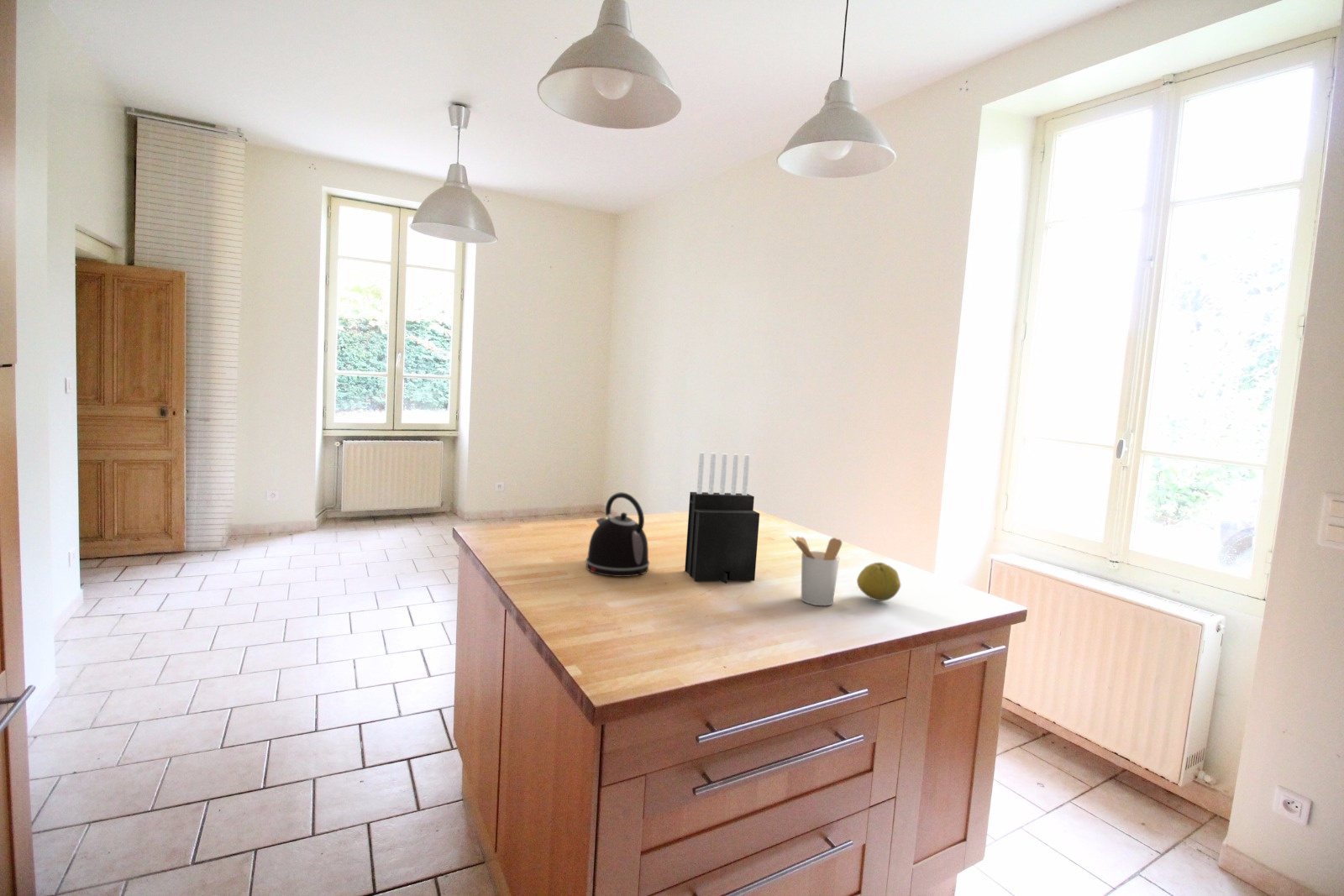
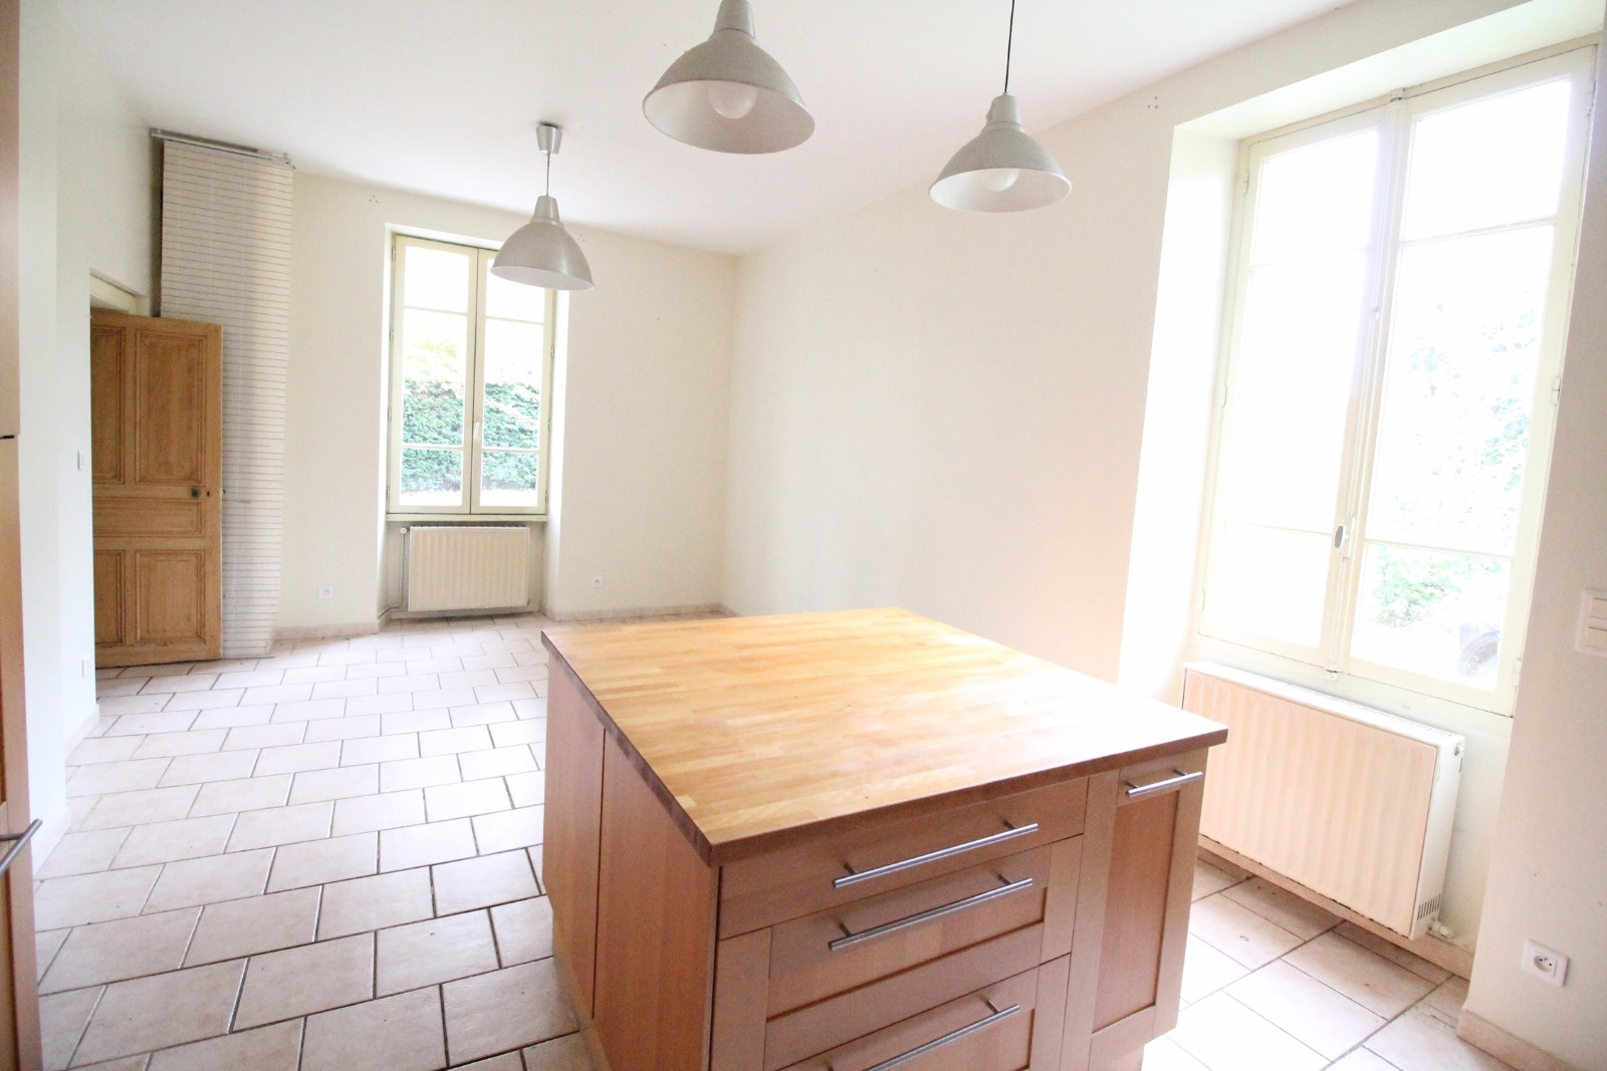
- fruit (879, 581)
- utensil holder (811, 568)
- knife block (724, 516)
- kettle (620, 530)
